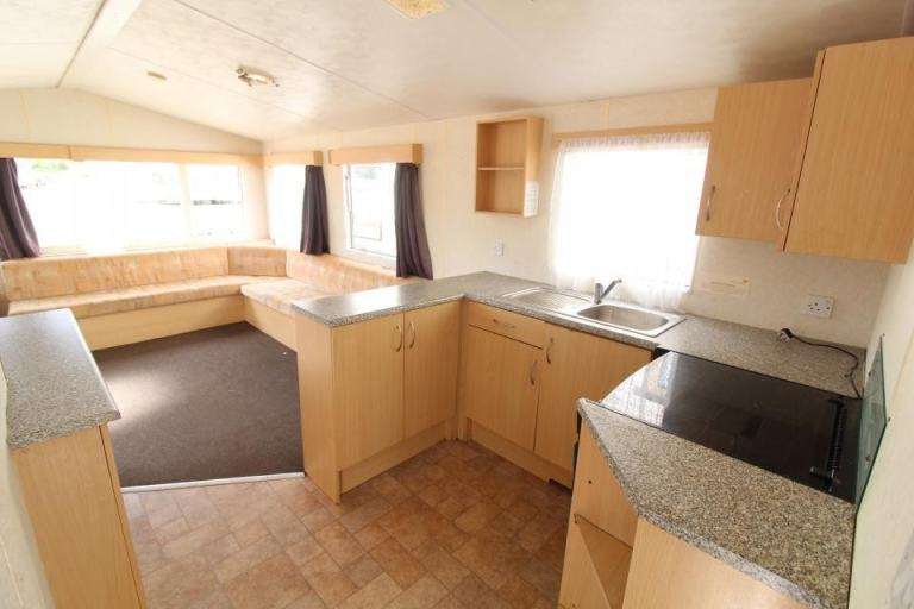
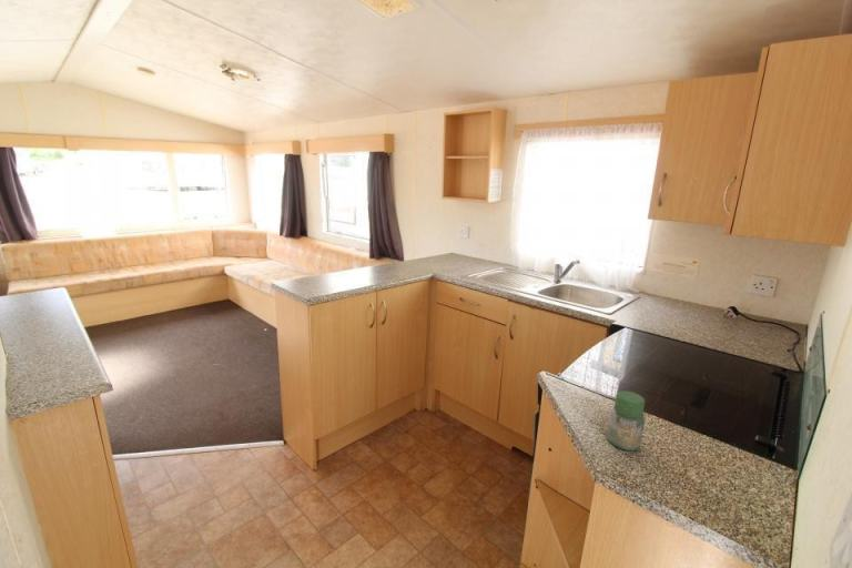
+ jar (627, 419)
